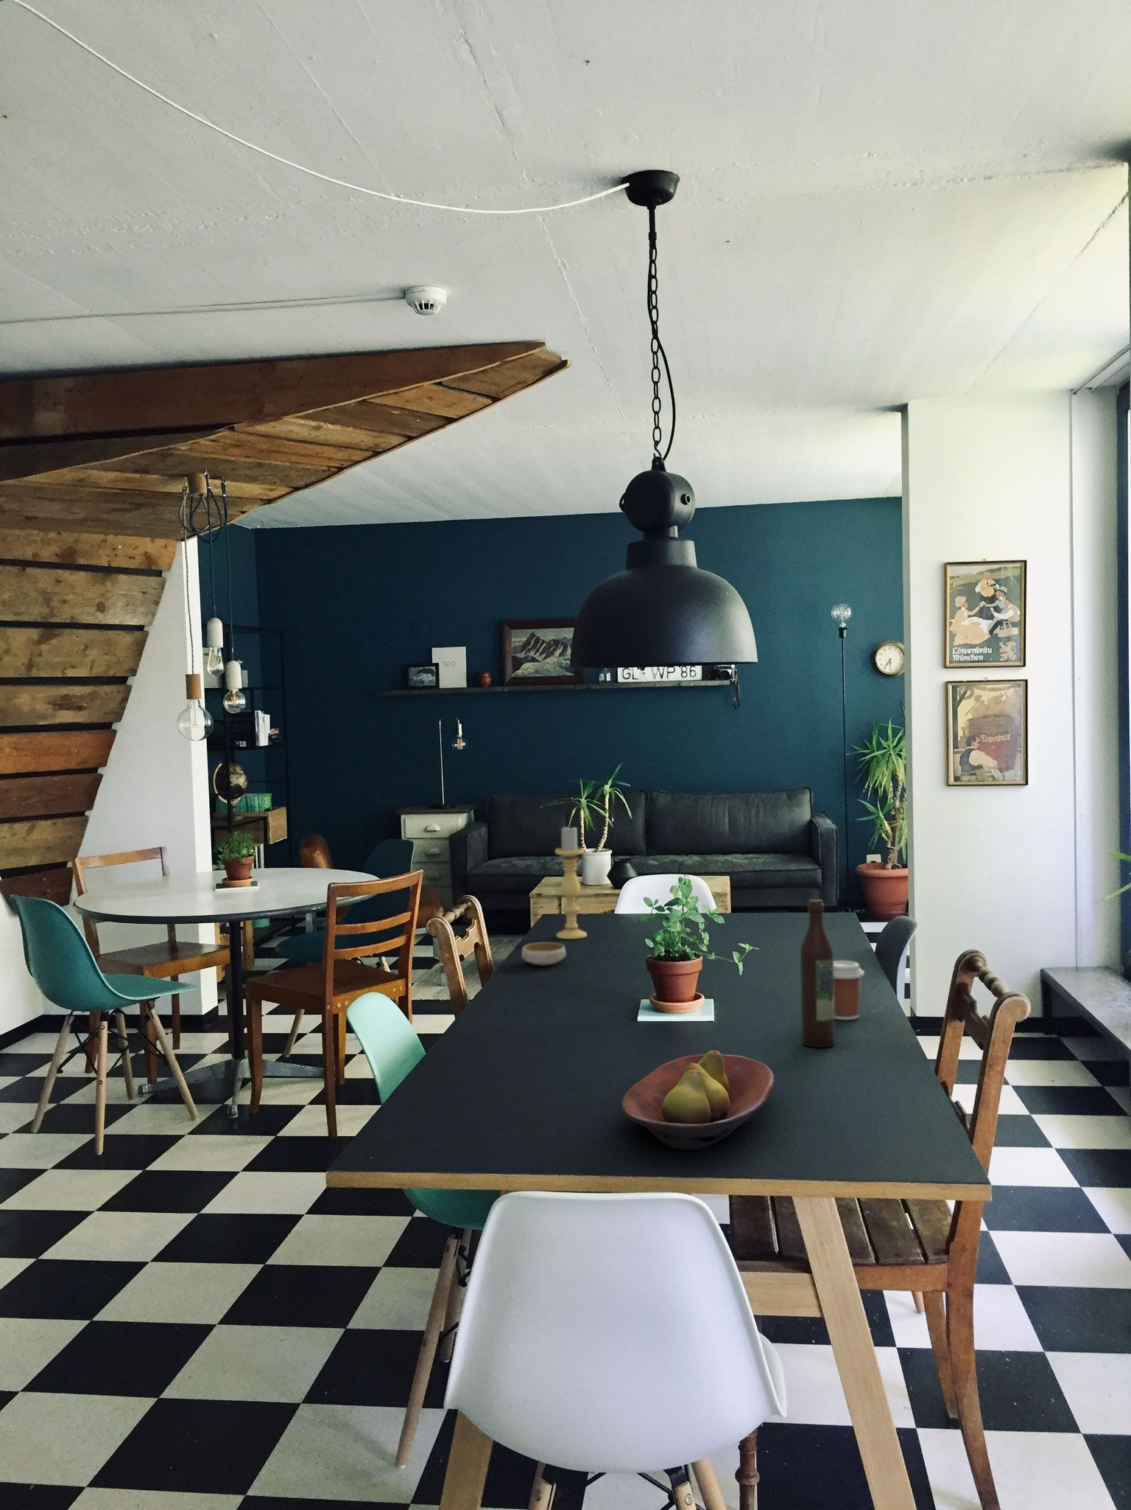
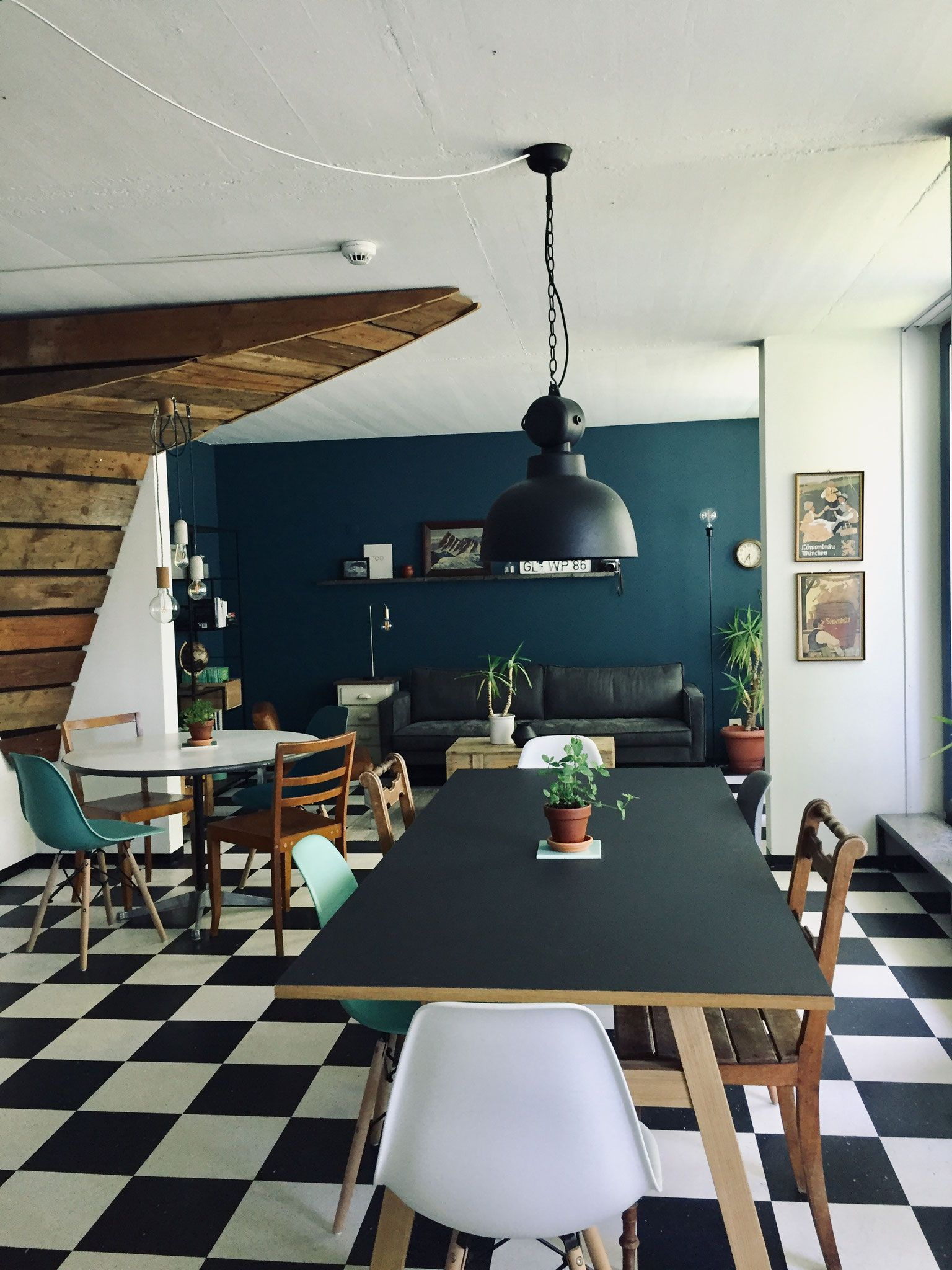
- coffee cup (843, 989)
- bowl (543, 954)
- candle holder (570, 880)
- fruit bowl (700, 1090)
- wine bottle (816, 971)
